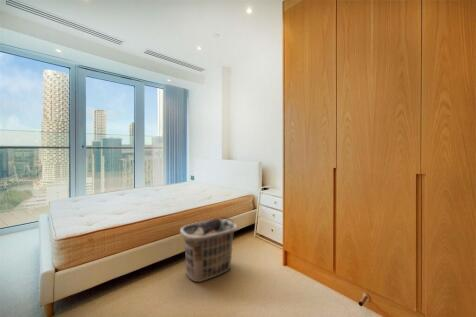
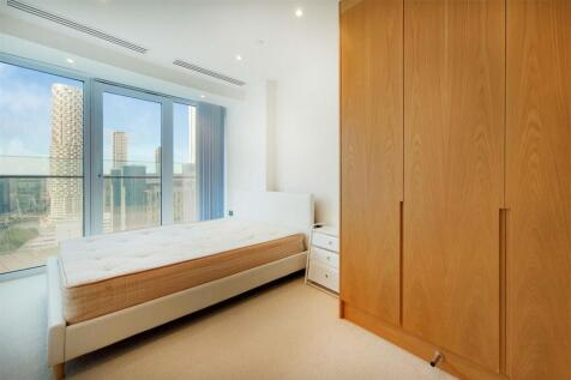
- clothes hamper (209, 244)
